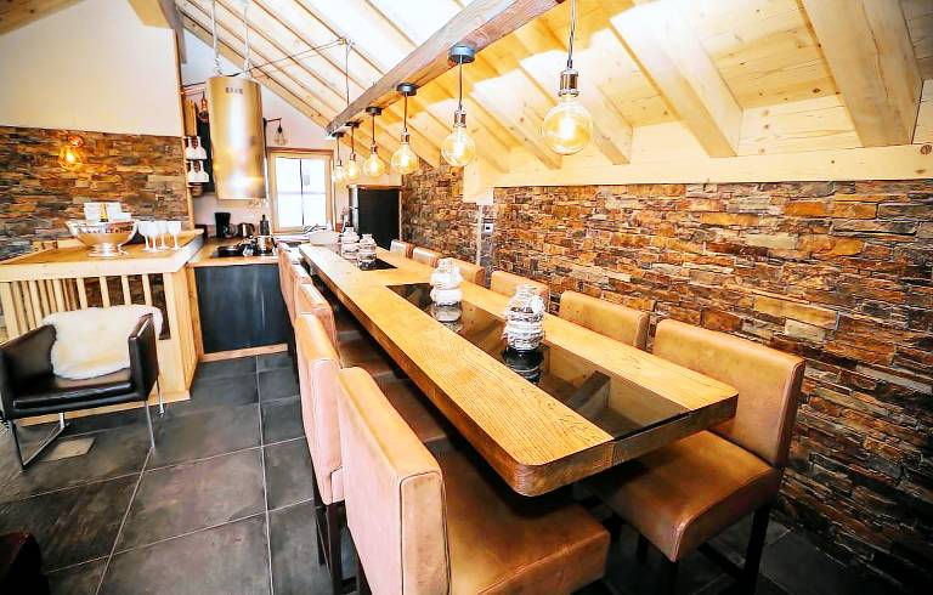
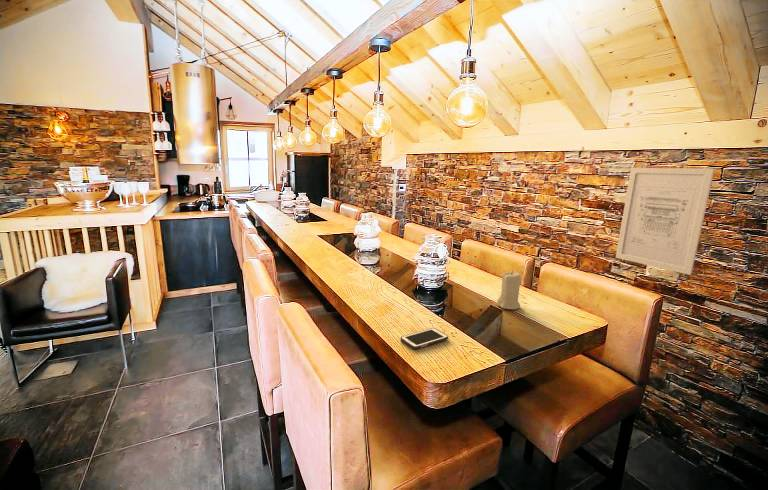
+ cell phone (424, 338)
+ candle (510, 288)
+ wall art (659, 218)
